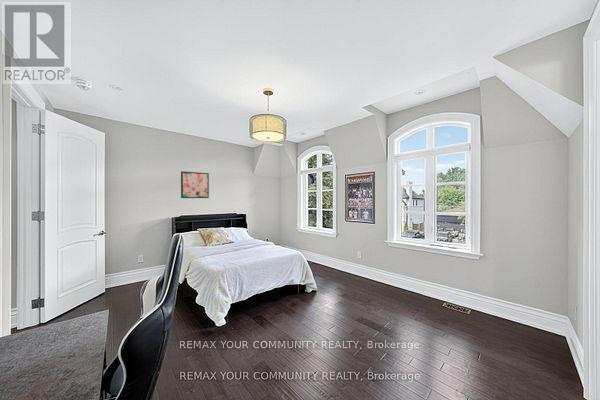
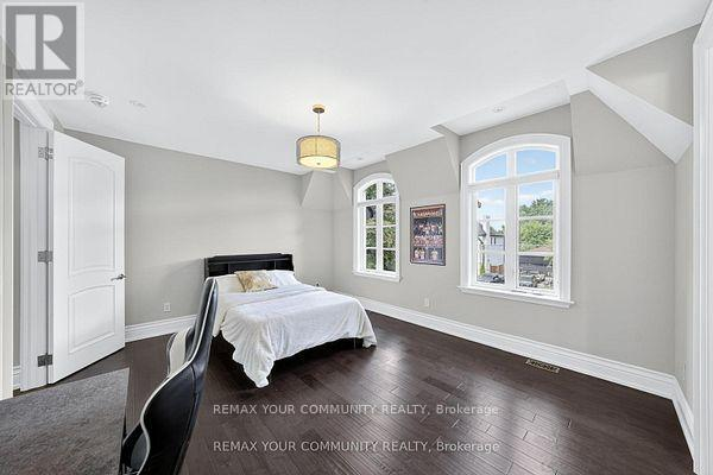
- wall art (195, 185)
